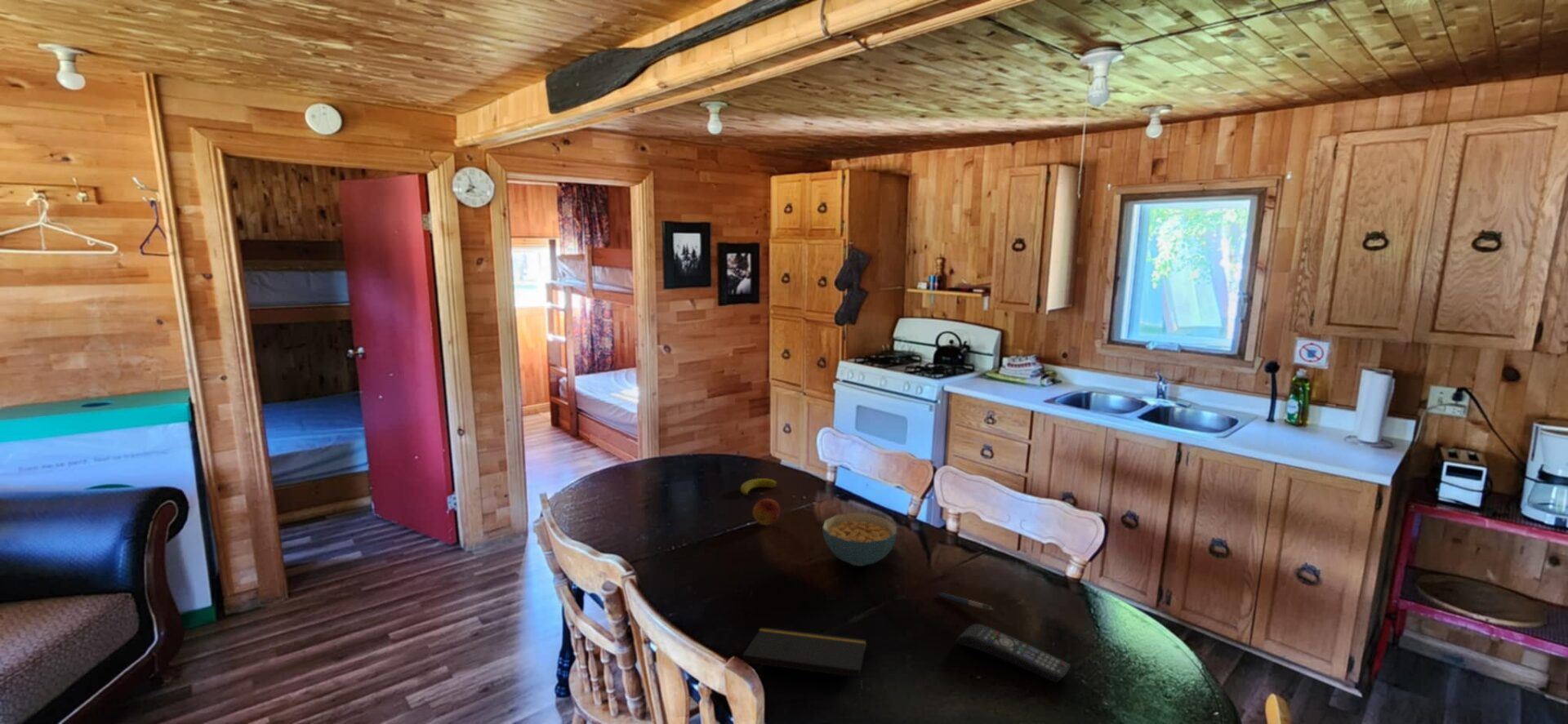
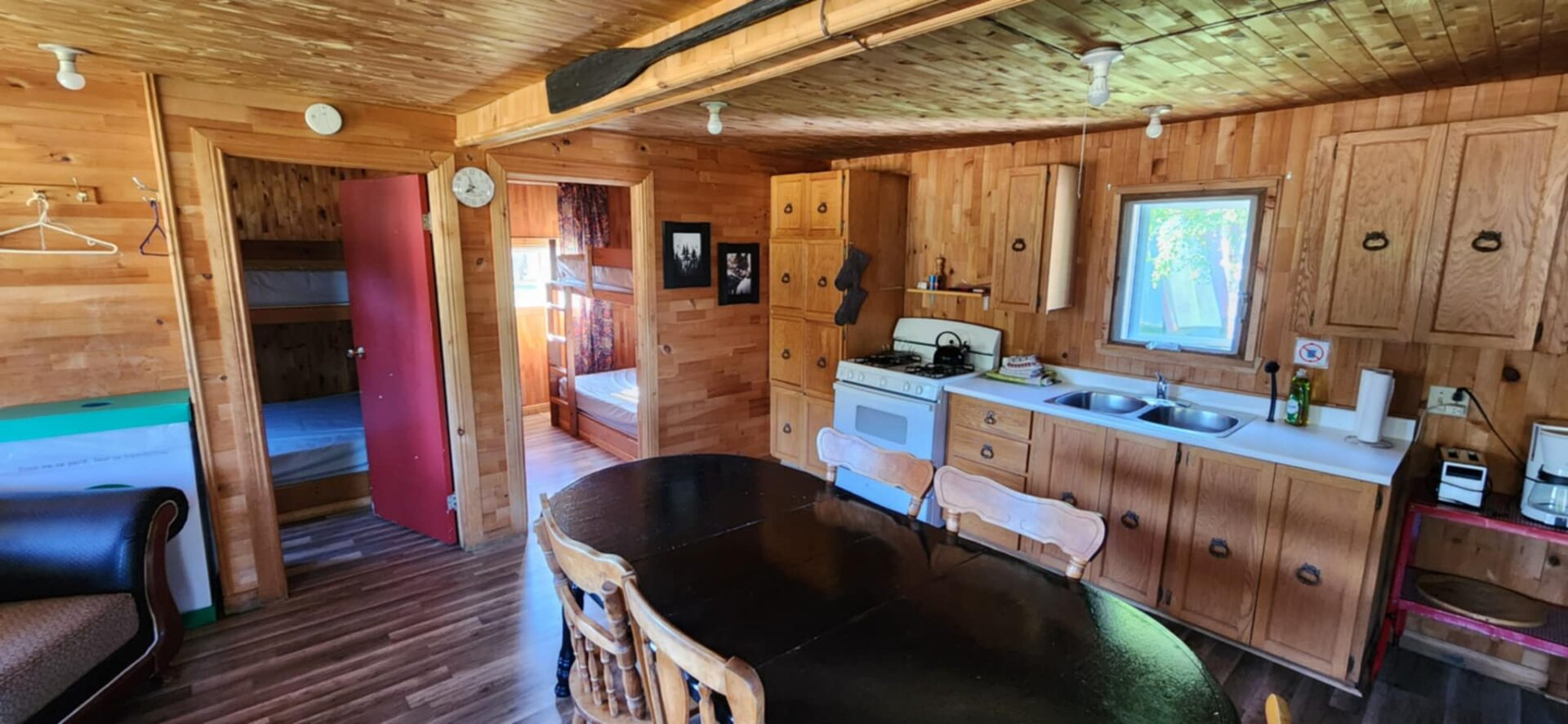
- banana (756, 485)
- notepad (806, 651)
- pen (964, 600)
- remote control (1011, 651)
- fruit (766, 512)
- cereal bowl (859, 544)
